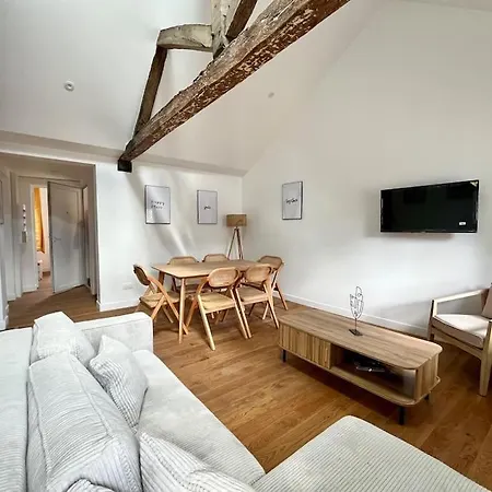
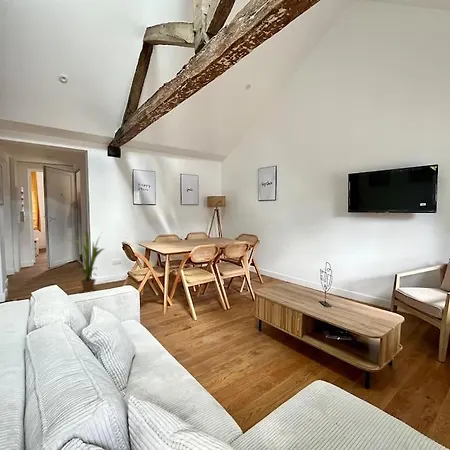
+ house plant (85, 260)
